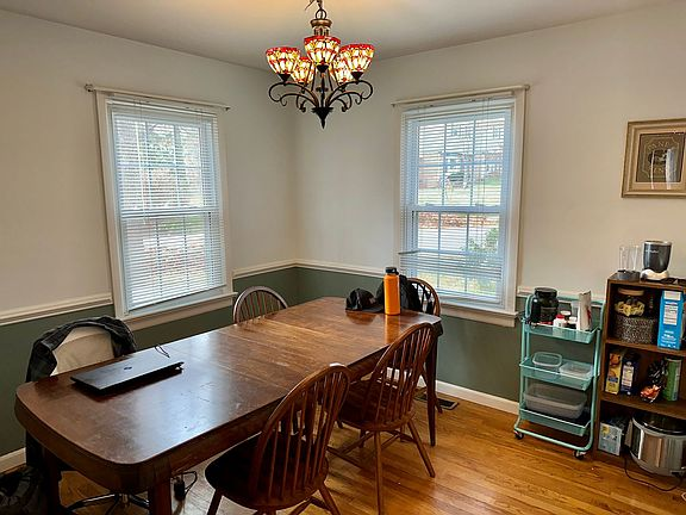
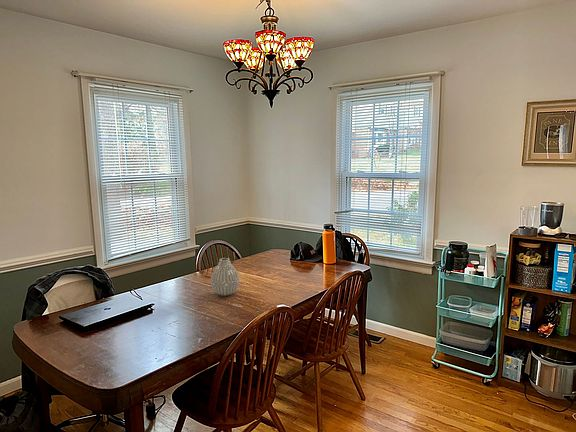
+ vase (225, 276)
